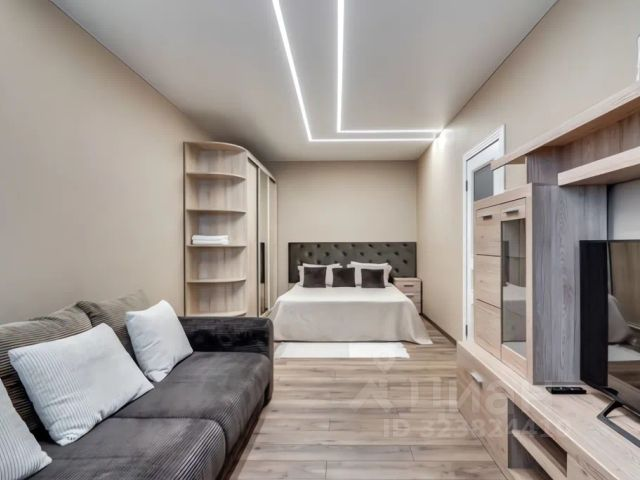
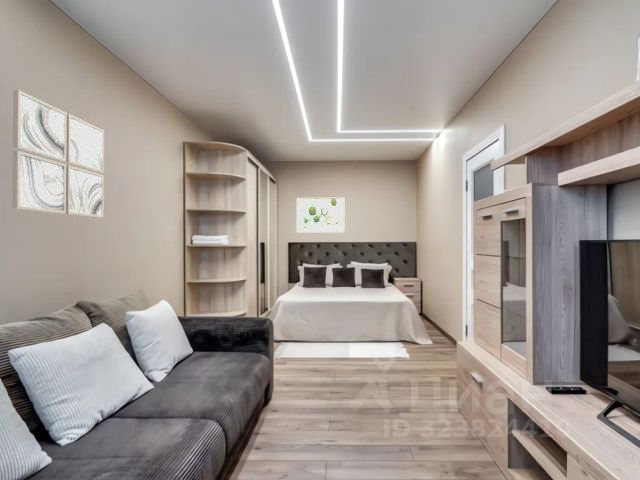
+ wall art (320, 215)
+ wall art (65, 164)
